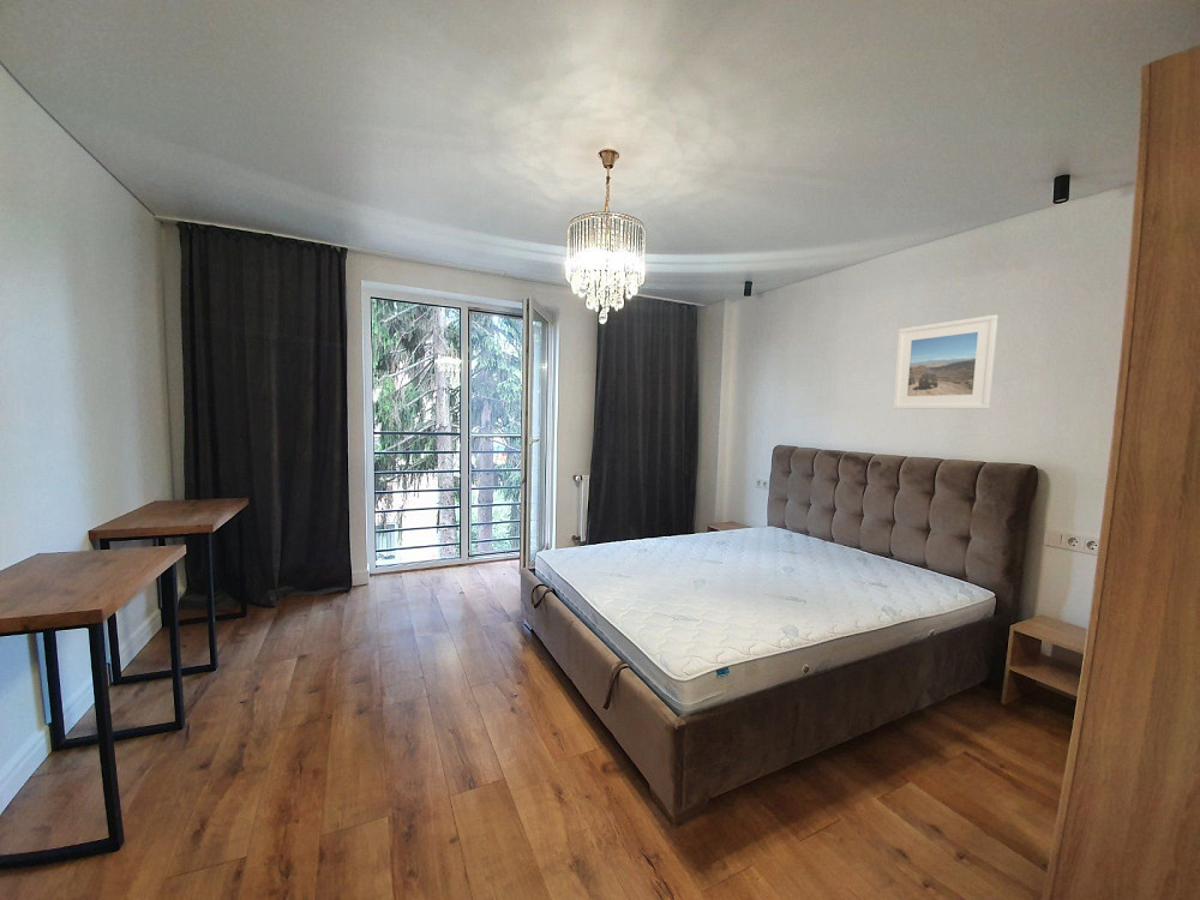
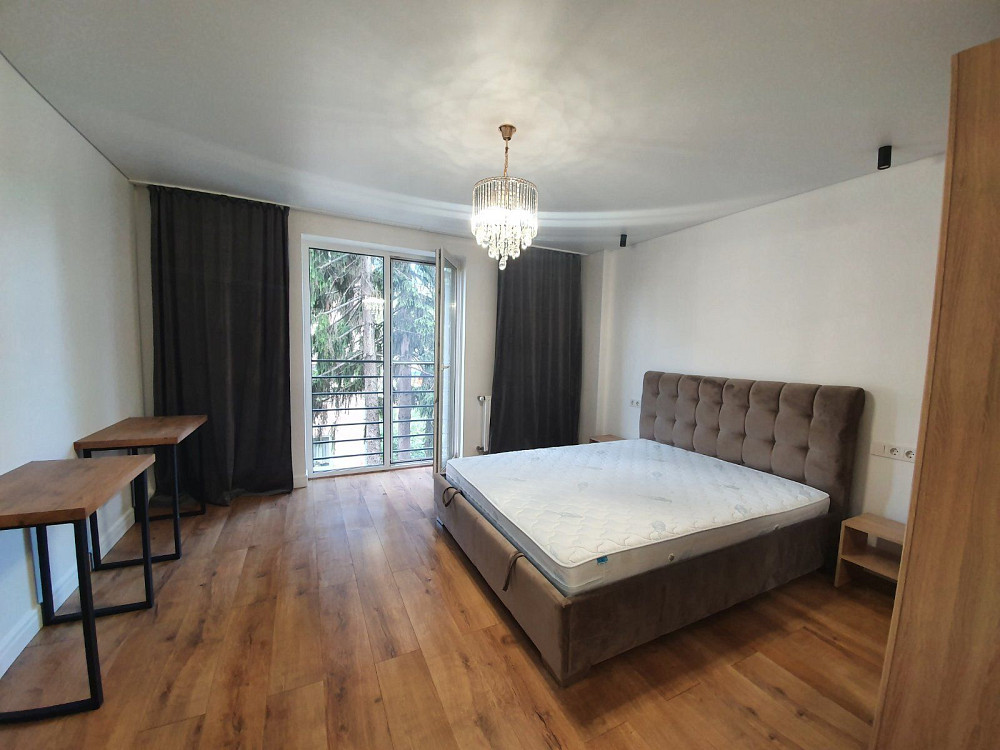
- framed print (941, 366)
